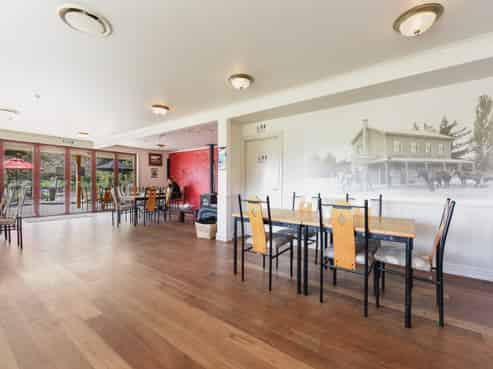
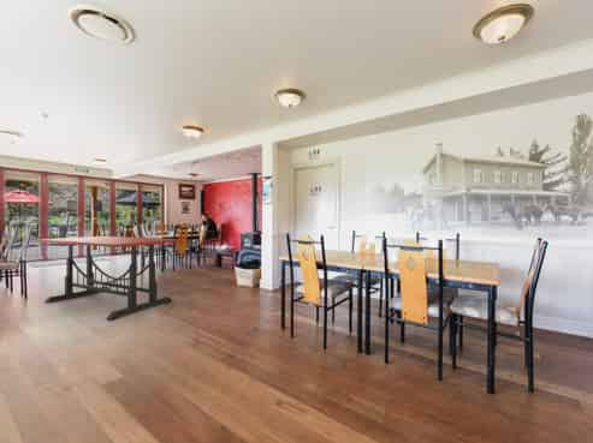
+ dining table (105, 273)
